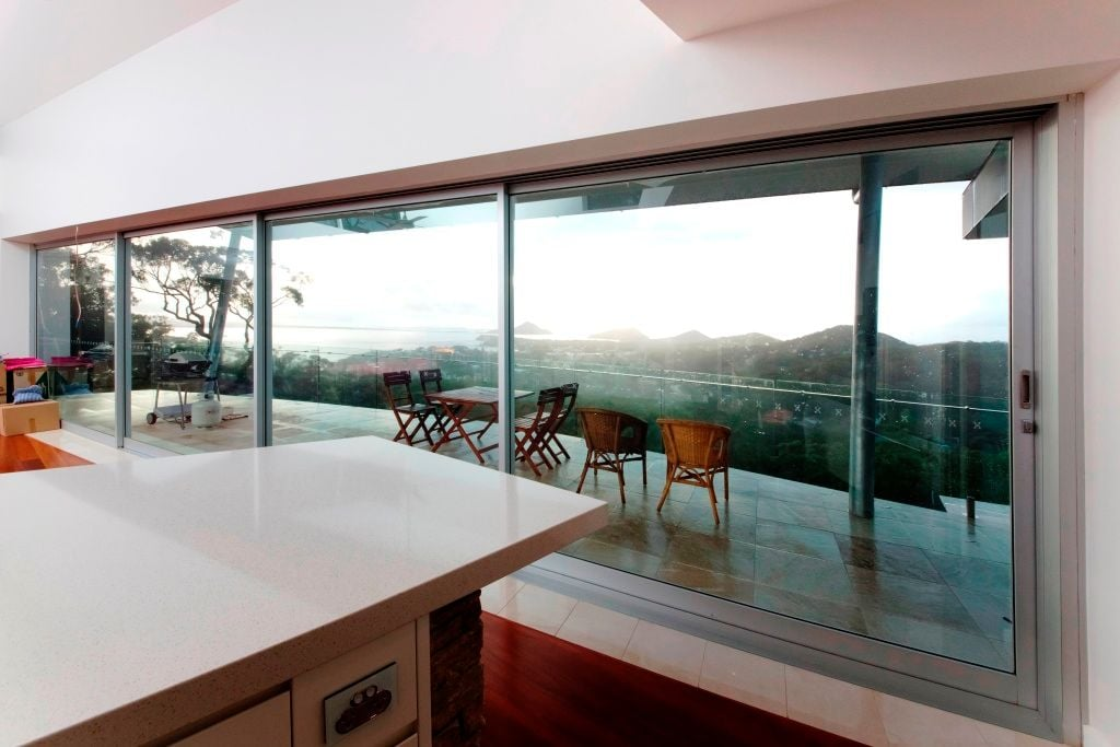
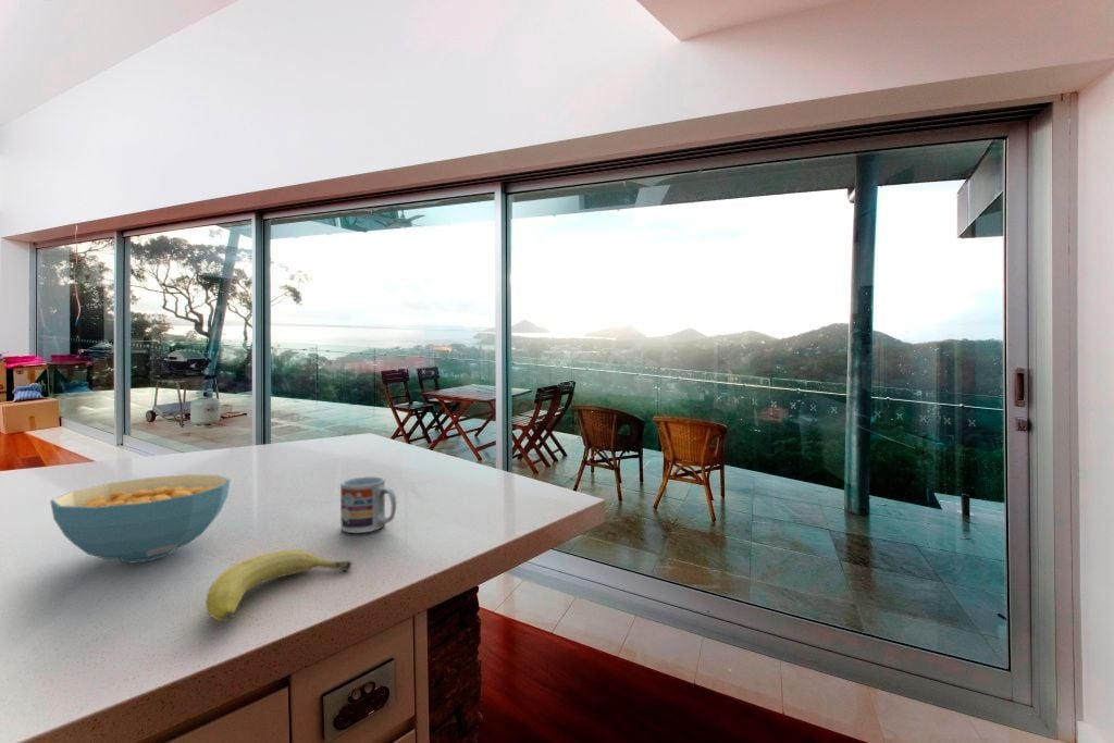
+ fruit (273, 574)
+ cup (370, 504)
+ cereal bowl (148, 521)
